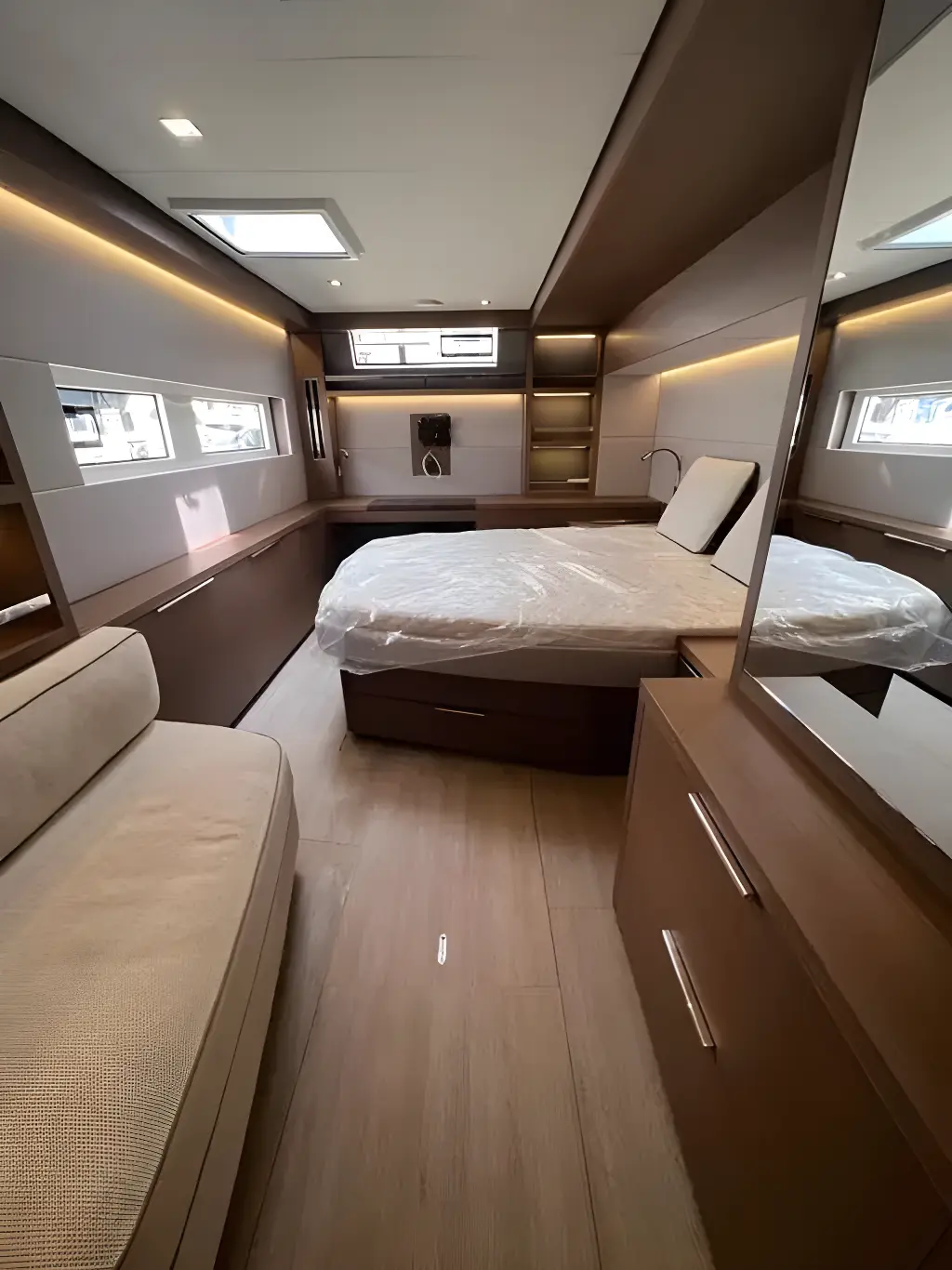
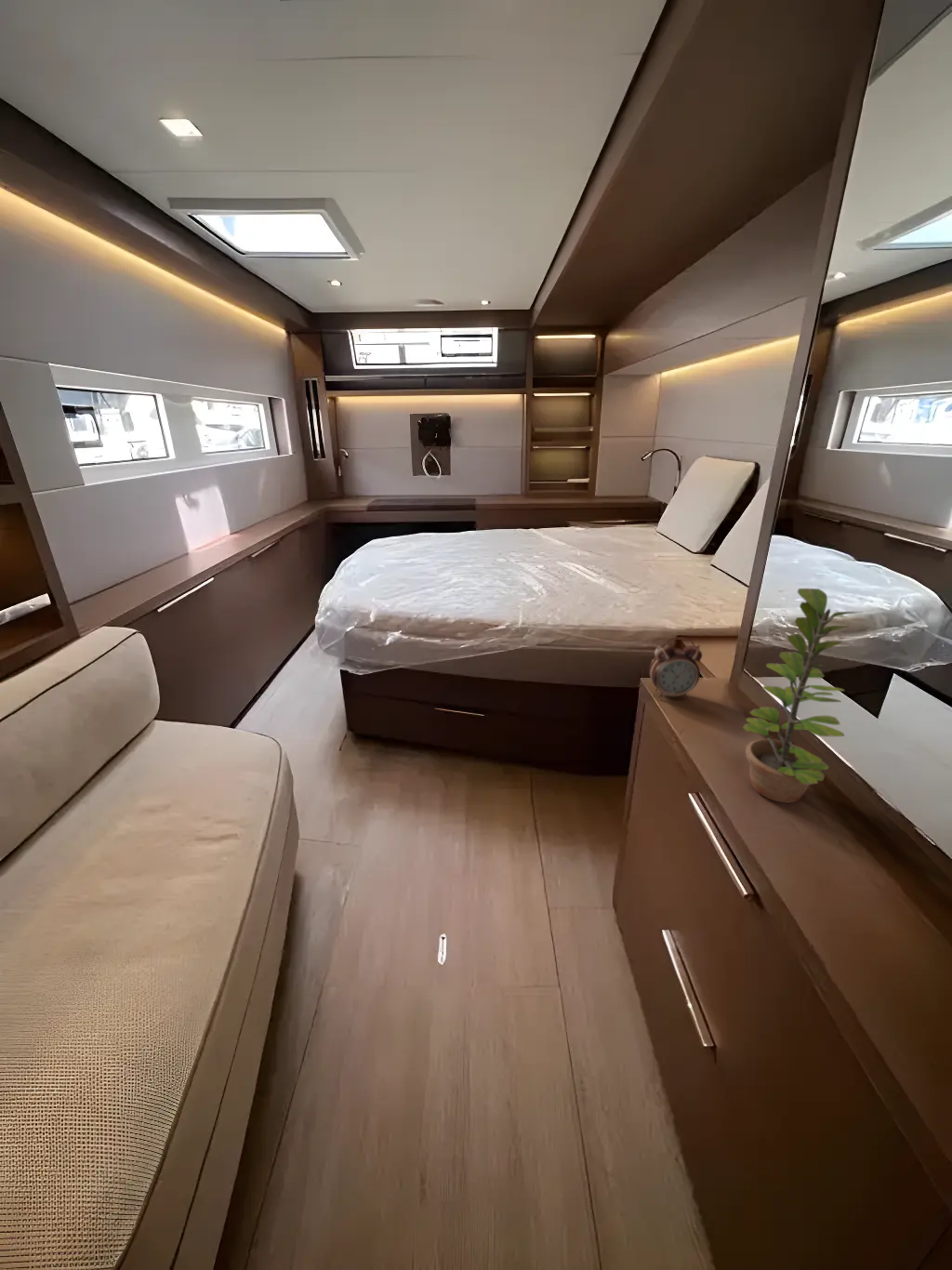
+ plant (794, 695)
+ alarm clock (675, 667)
